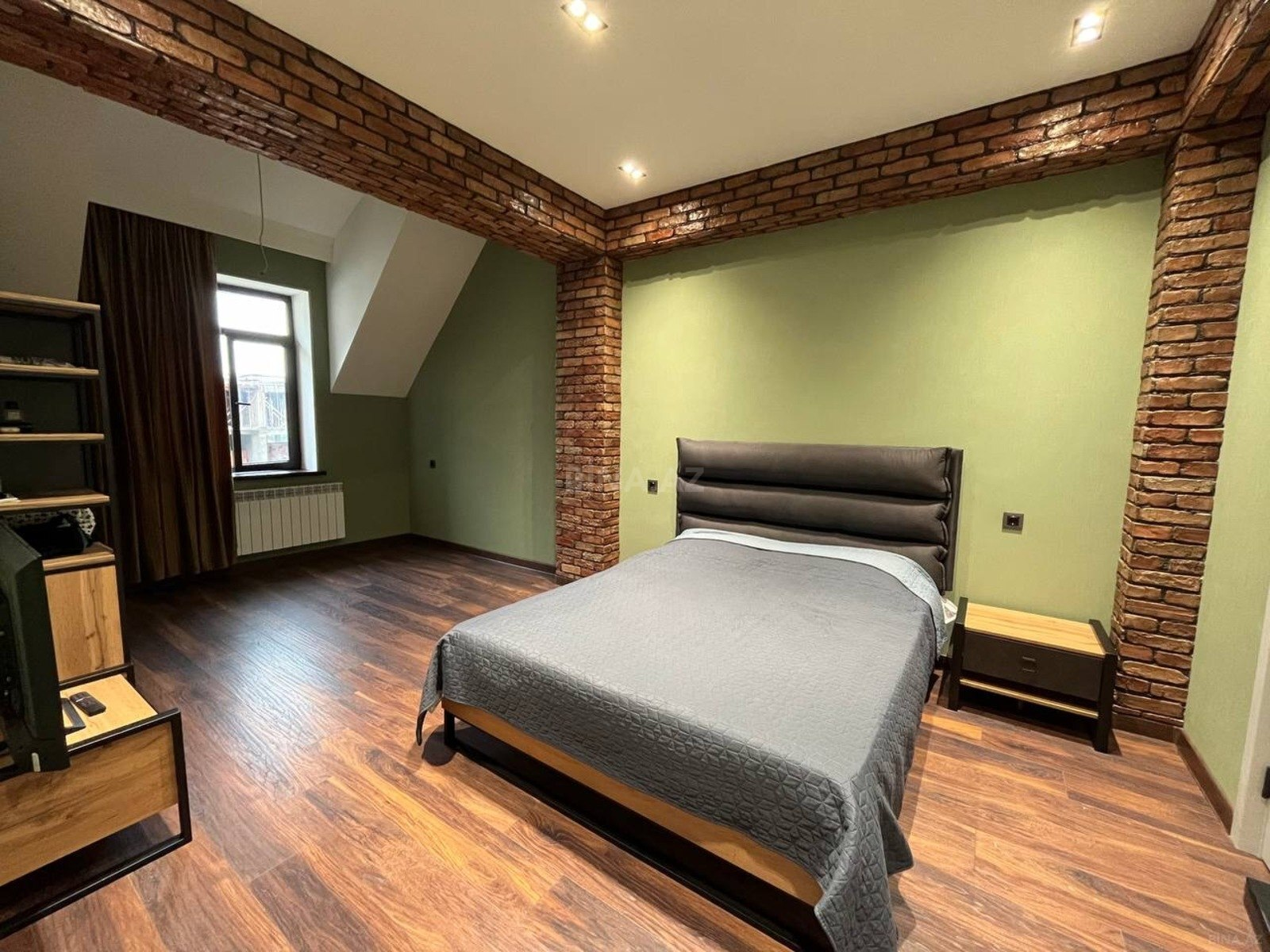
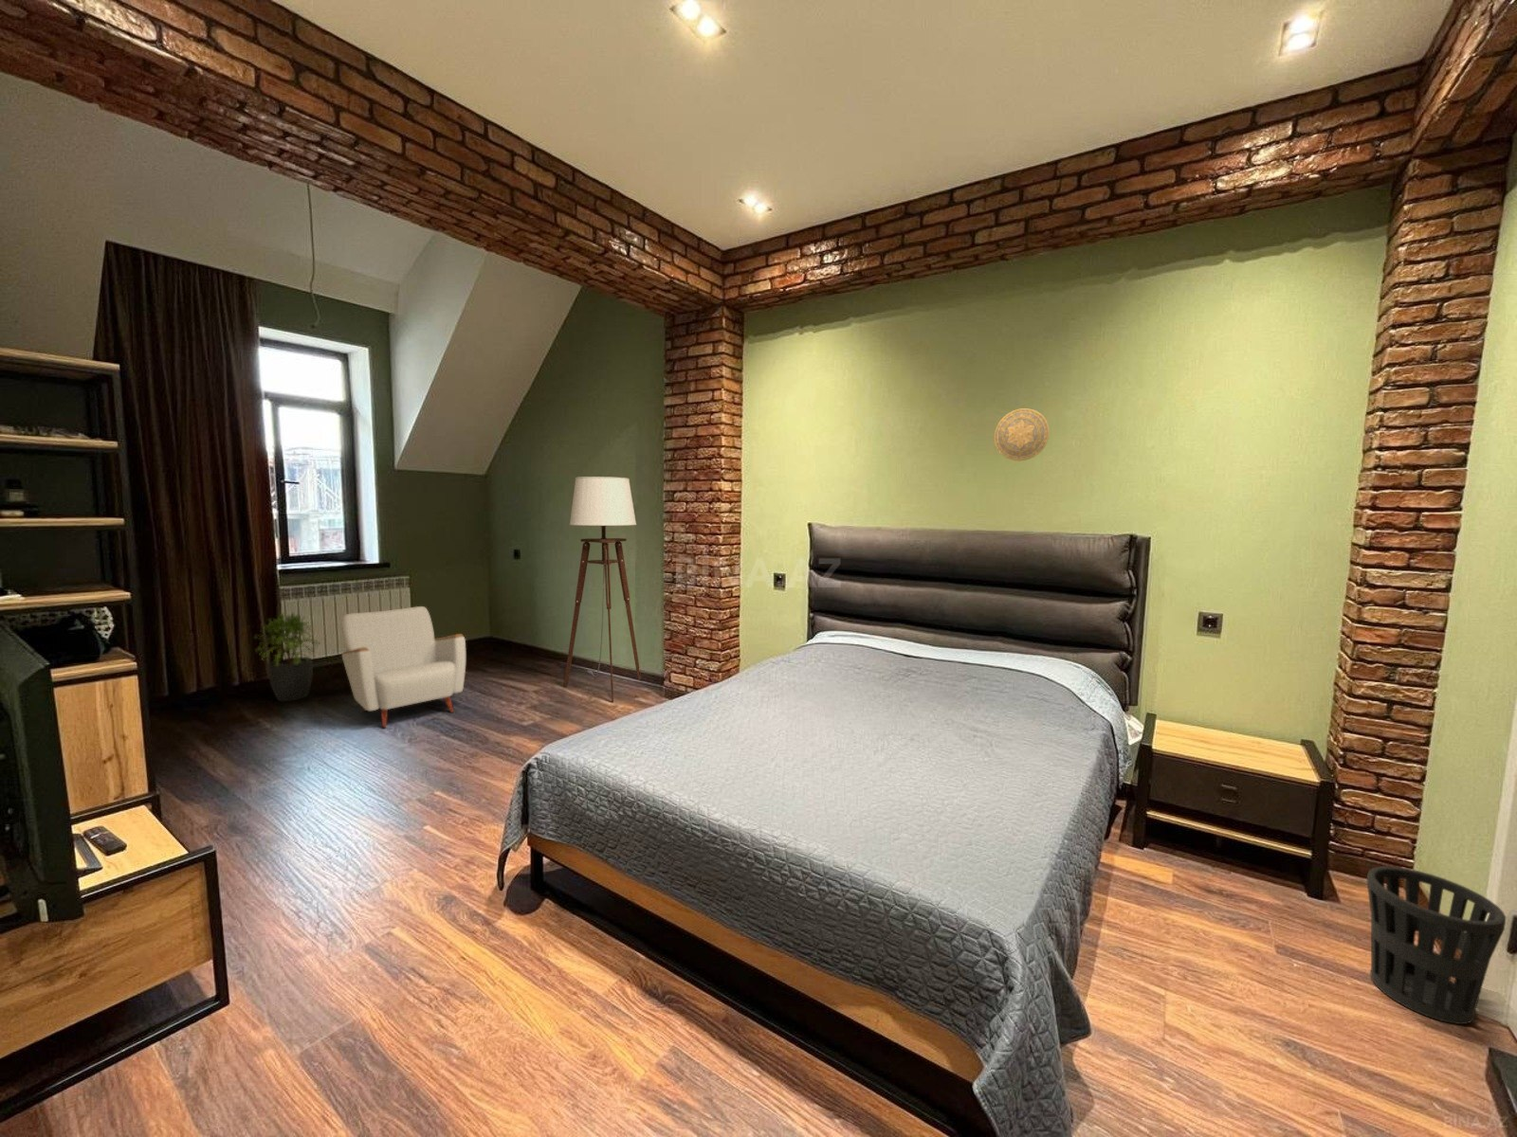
+ floor lamp (603, 584)
+ armchair (404, 663)
+ potted plant (284, 654)
+ wastebasket (1426, 944)
+ decorative plate (1020, 434)
